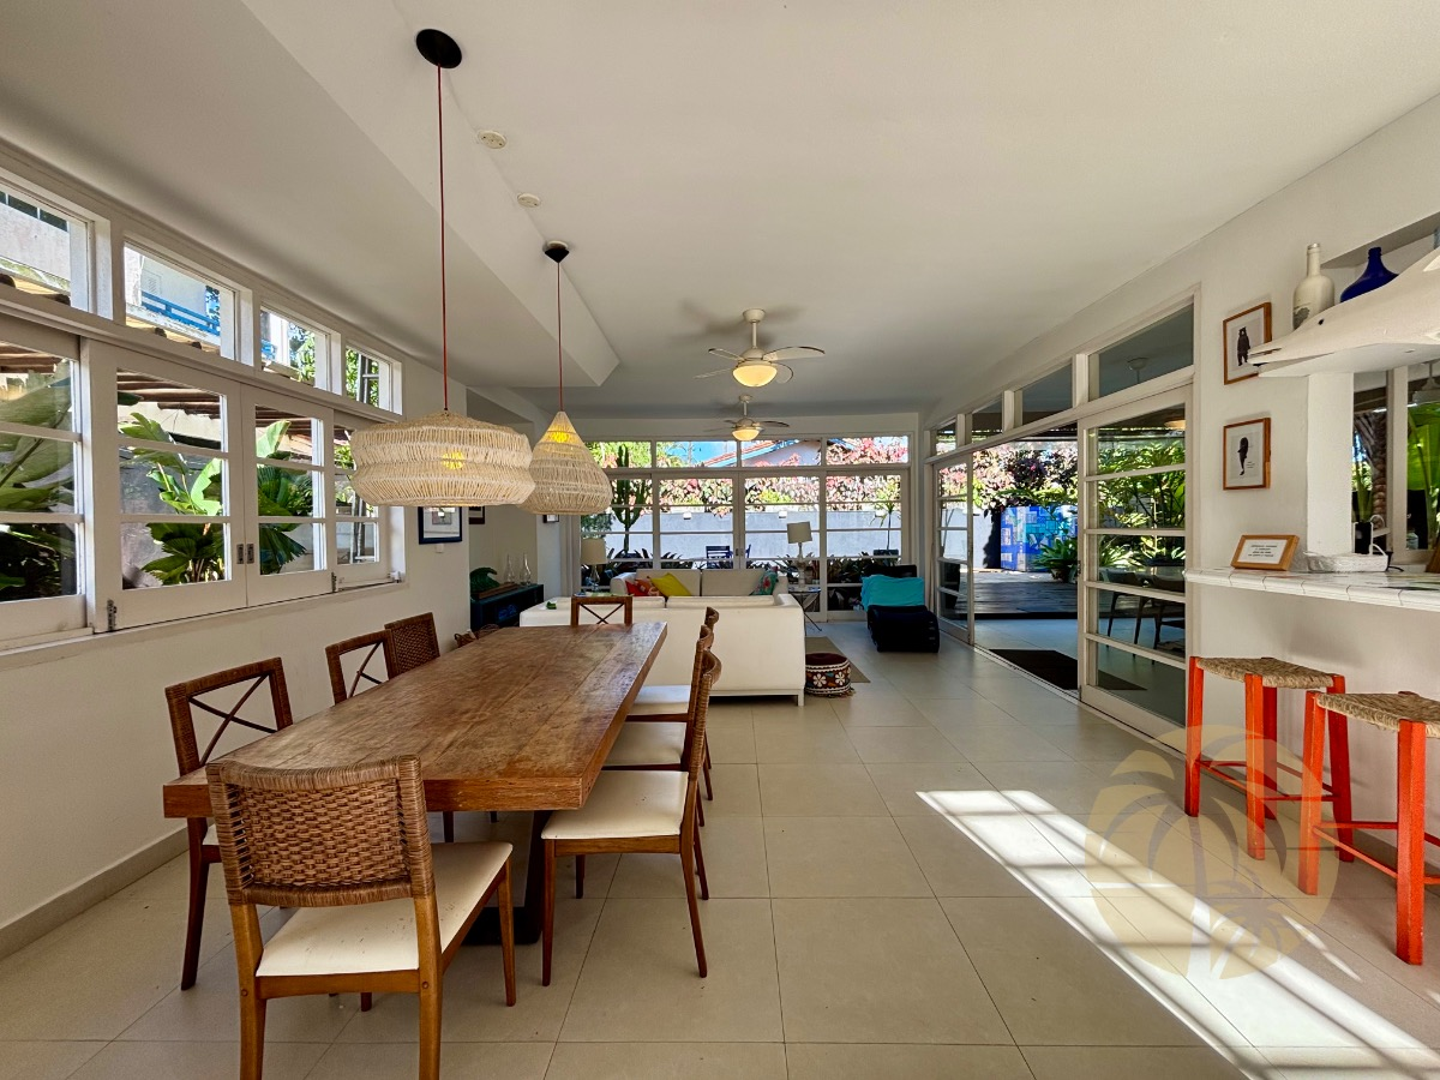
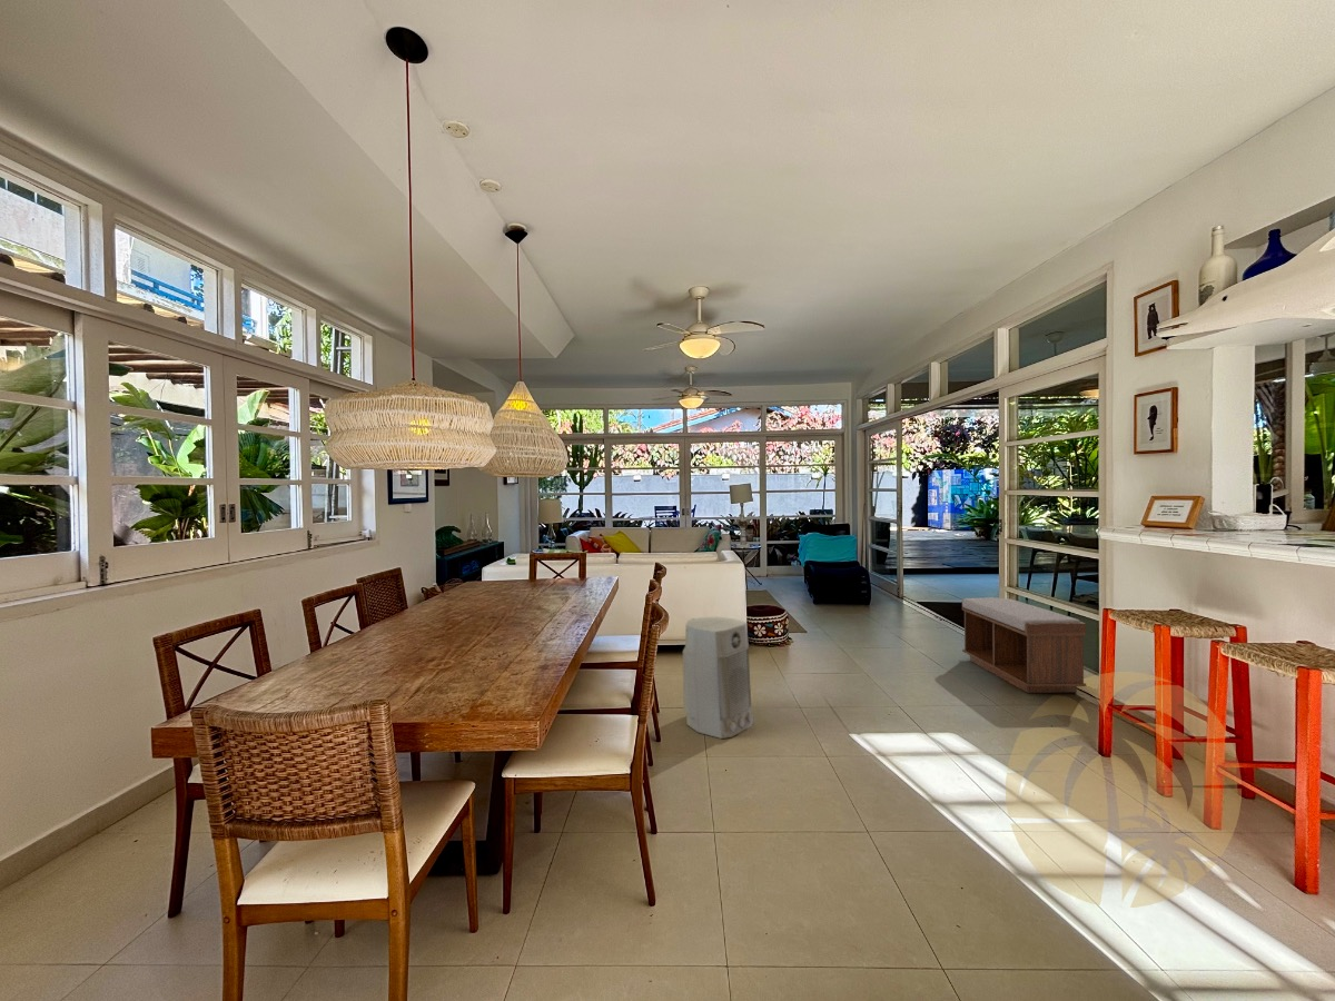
+ air purifier (715, 672)
+ bench (1017, 640)
